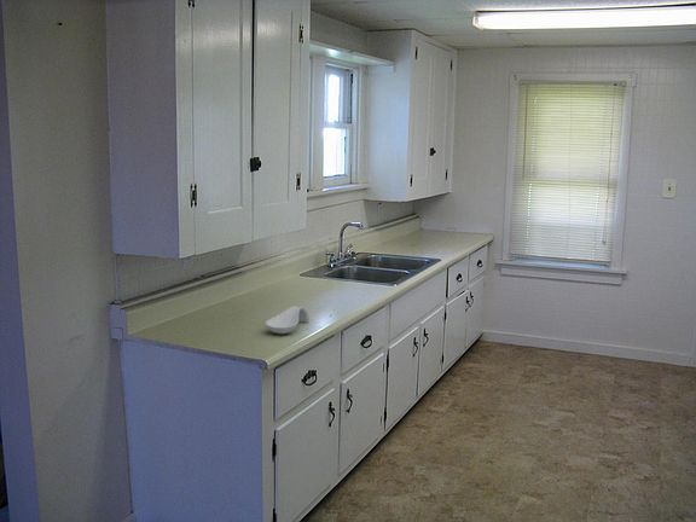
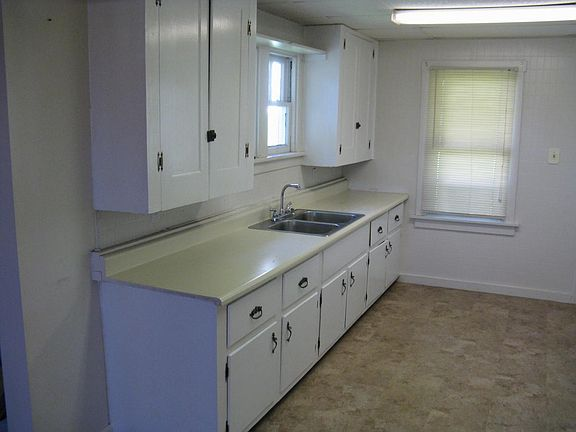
- spoon rest (289, 319)
